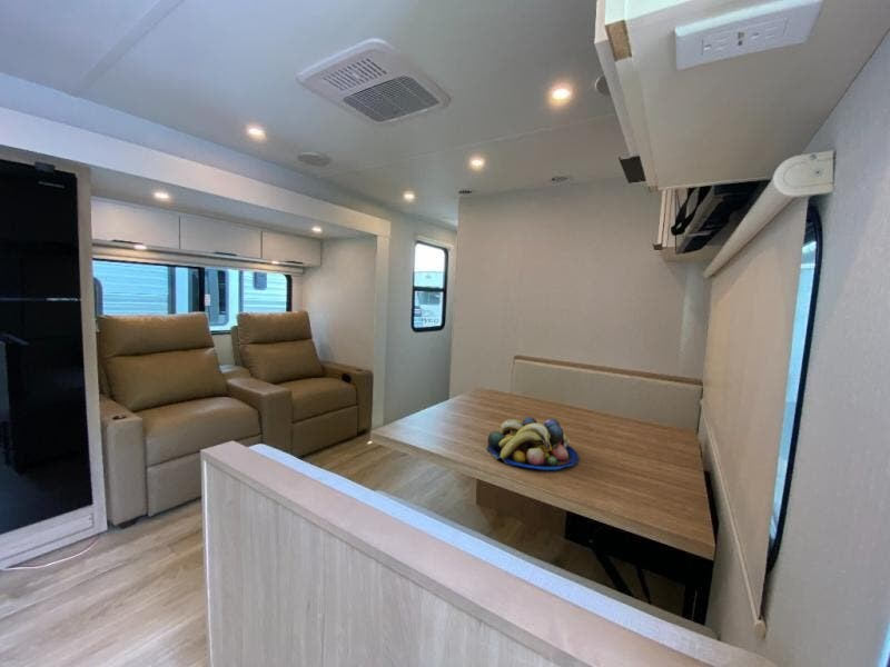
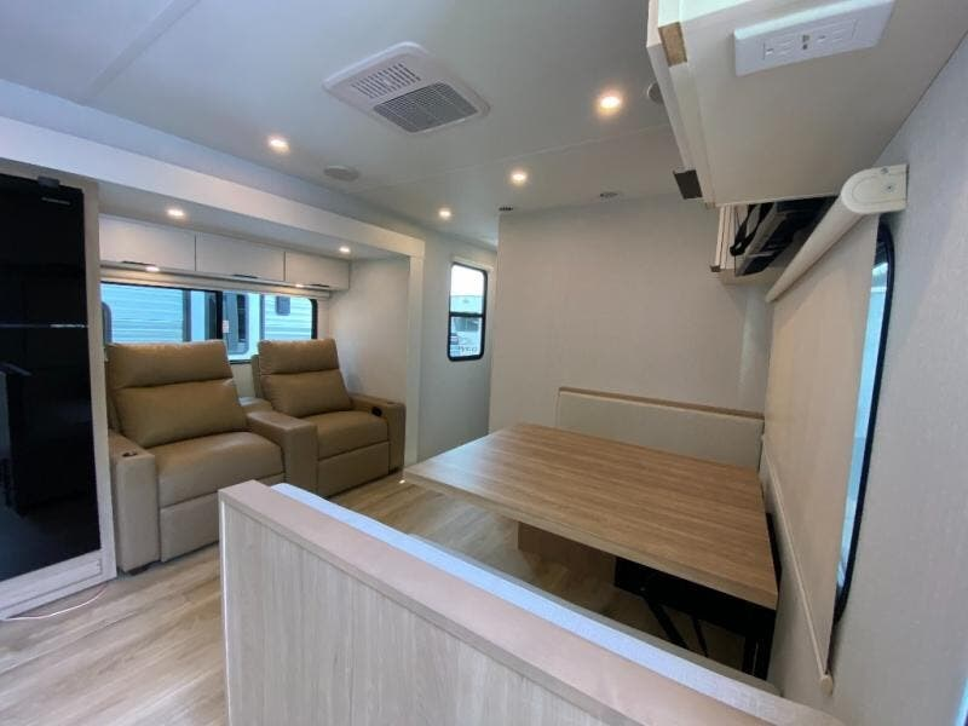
- fruit bowl (533, 436)
